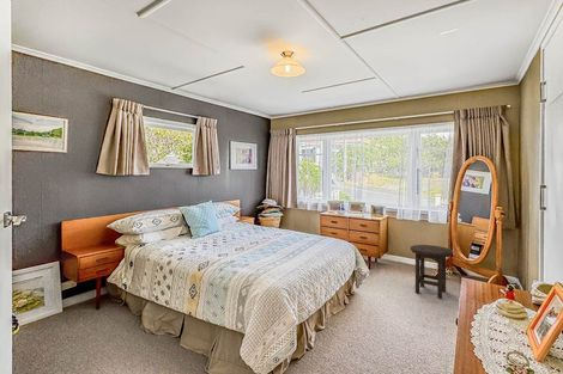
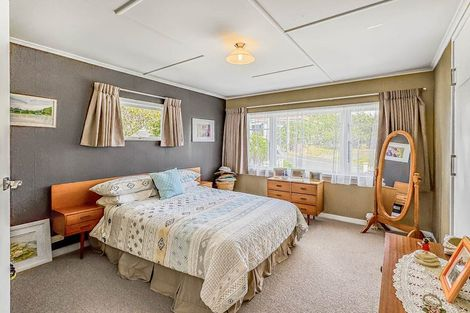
- stool (430, 275)
